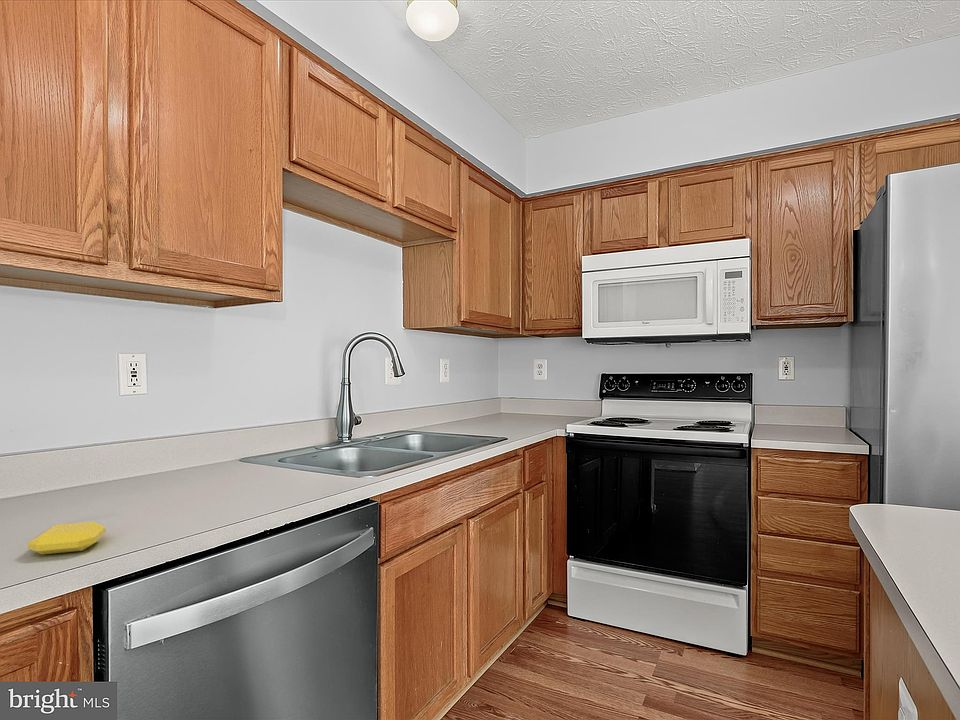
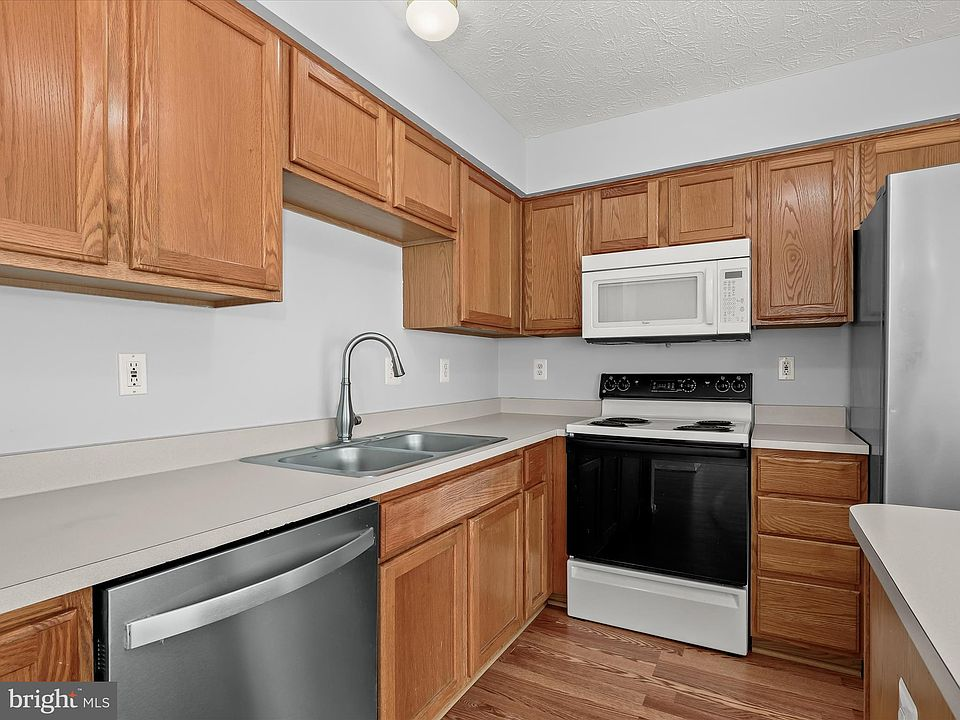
- soap bar (68, 537)
